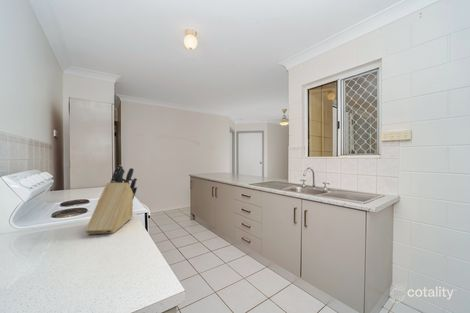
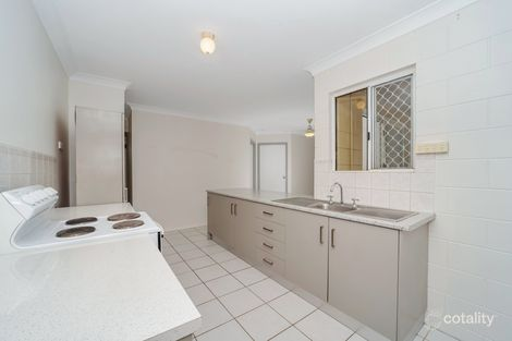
- knife block (116, 194)
